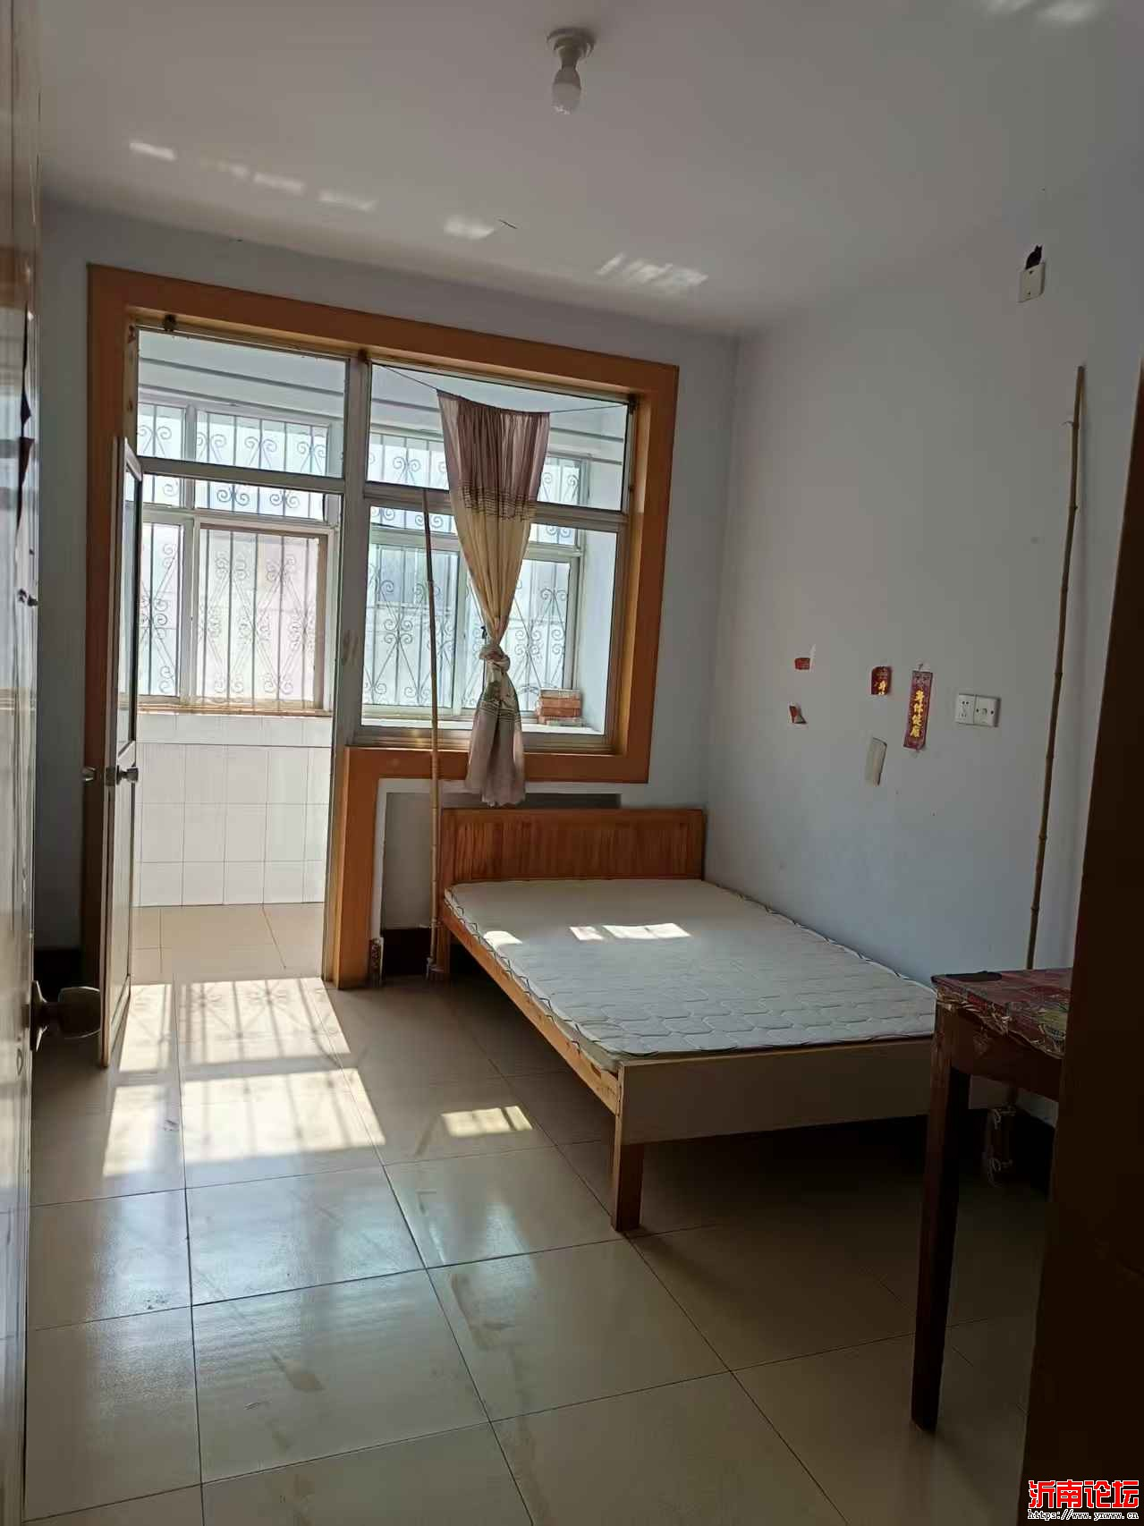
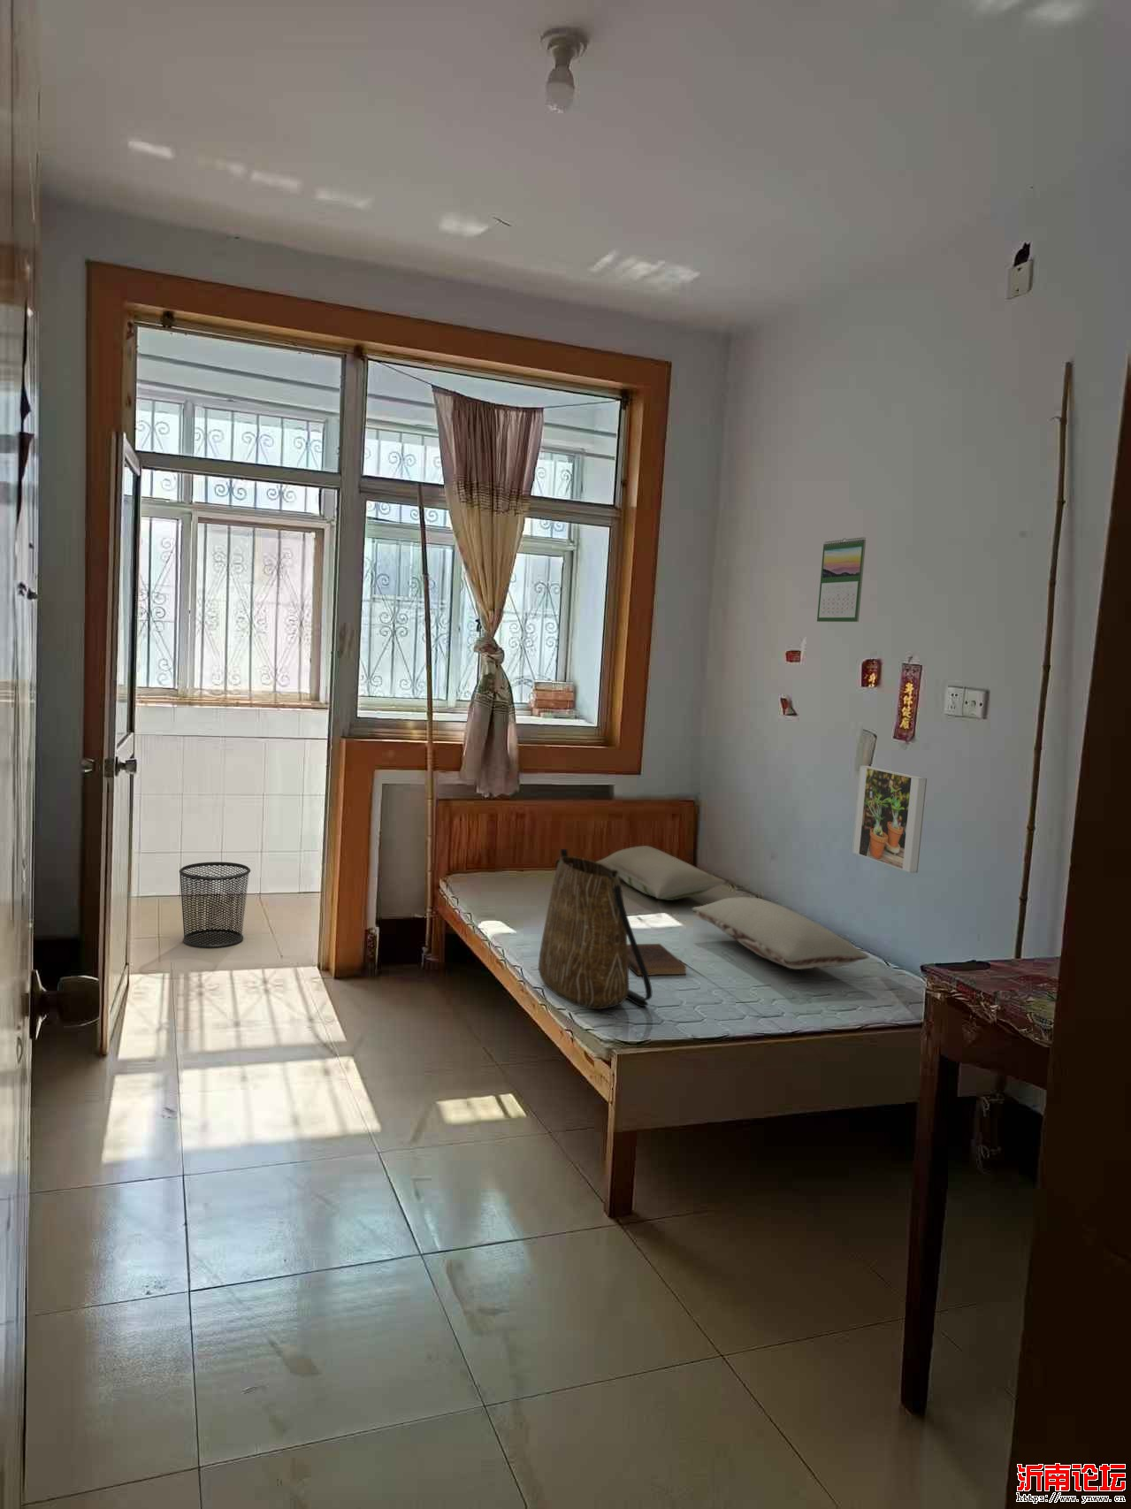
+ book (649, 959)
+ pillow (656, 872)
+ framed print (887, 816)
+ waste bin (214, 905)
+ tote bag (589, 926)
+ calendar (840, 580)
+ pillow (775, 933)
